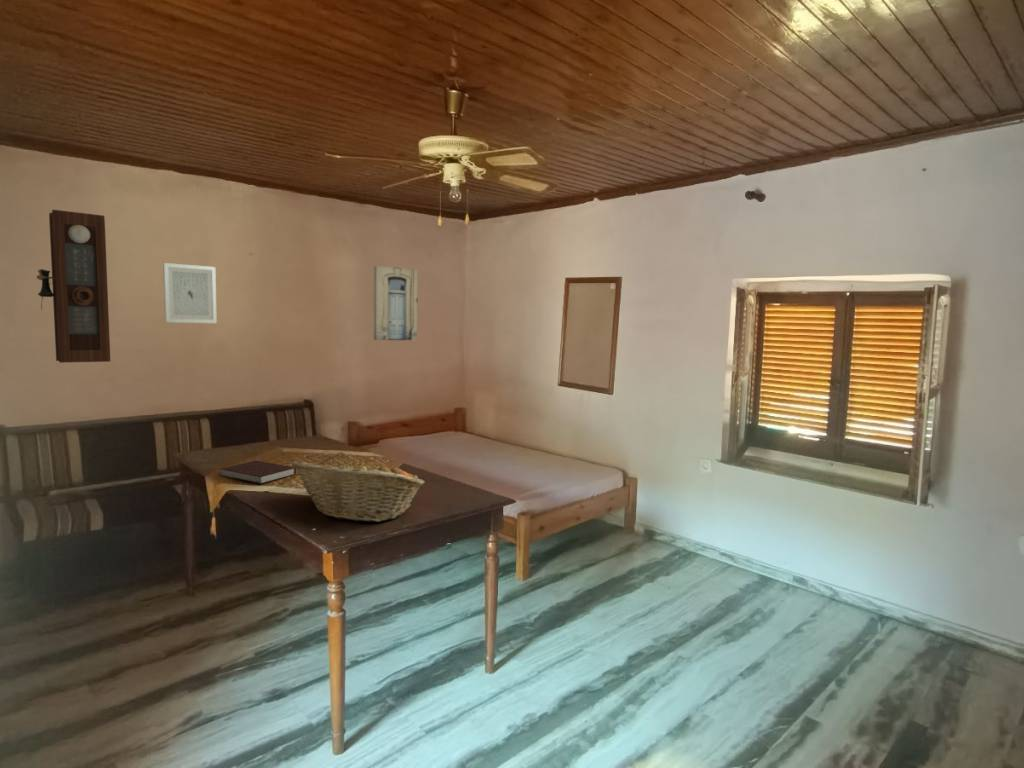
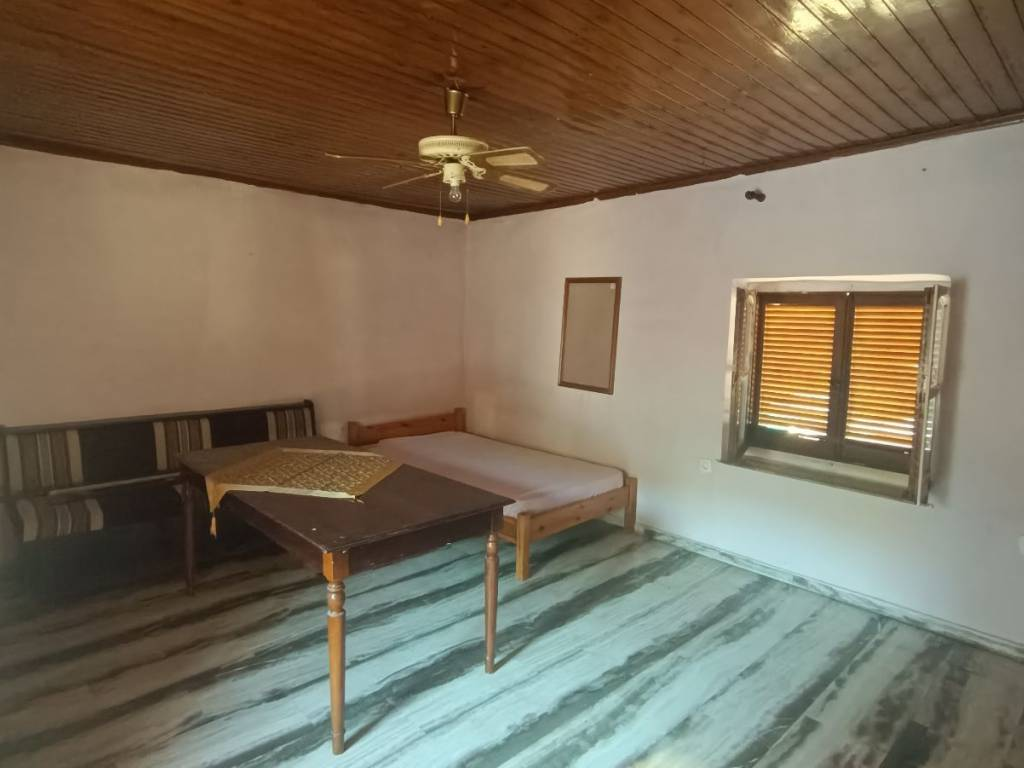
- notebook (258, 471)
- wall art (190, 294)
- fruit basket (358, 483)
- pendulum clock (72, 288)
- wall art (396, 304)
